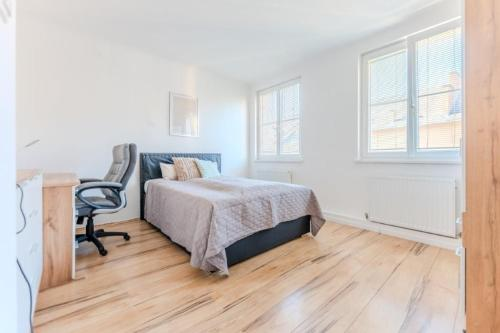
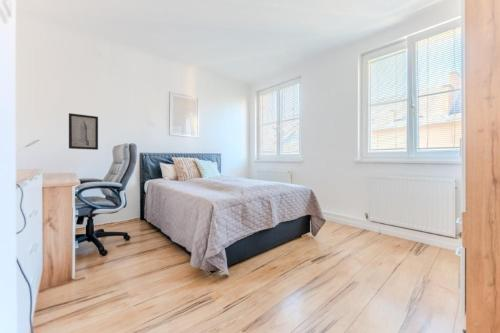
+ wall art (83, 132)
